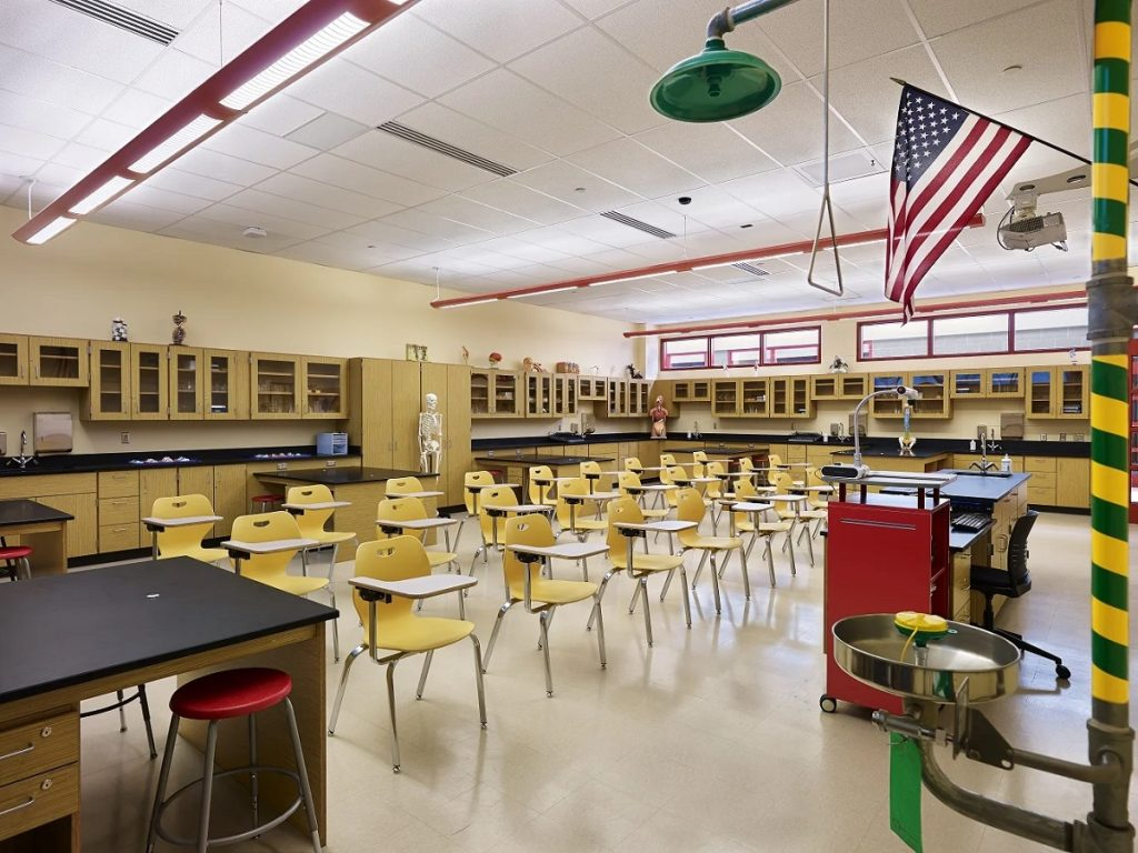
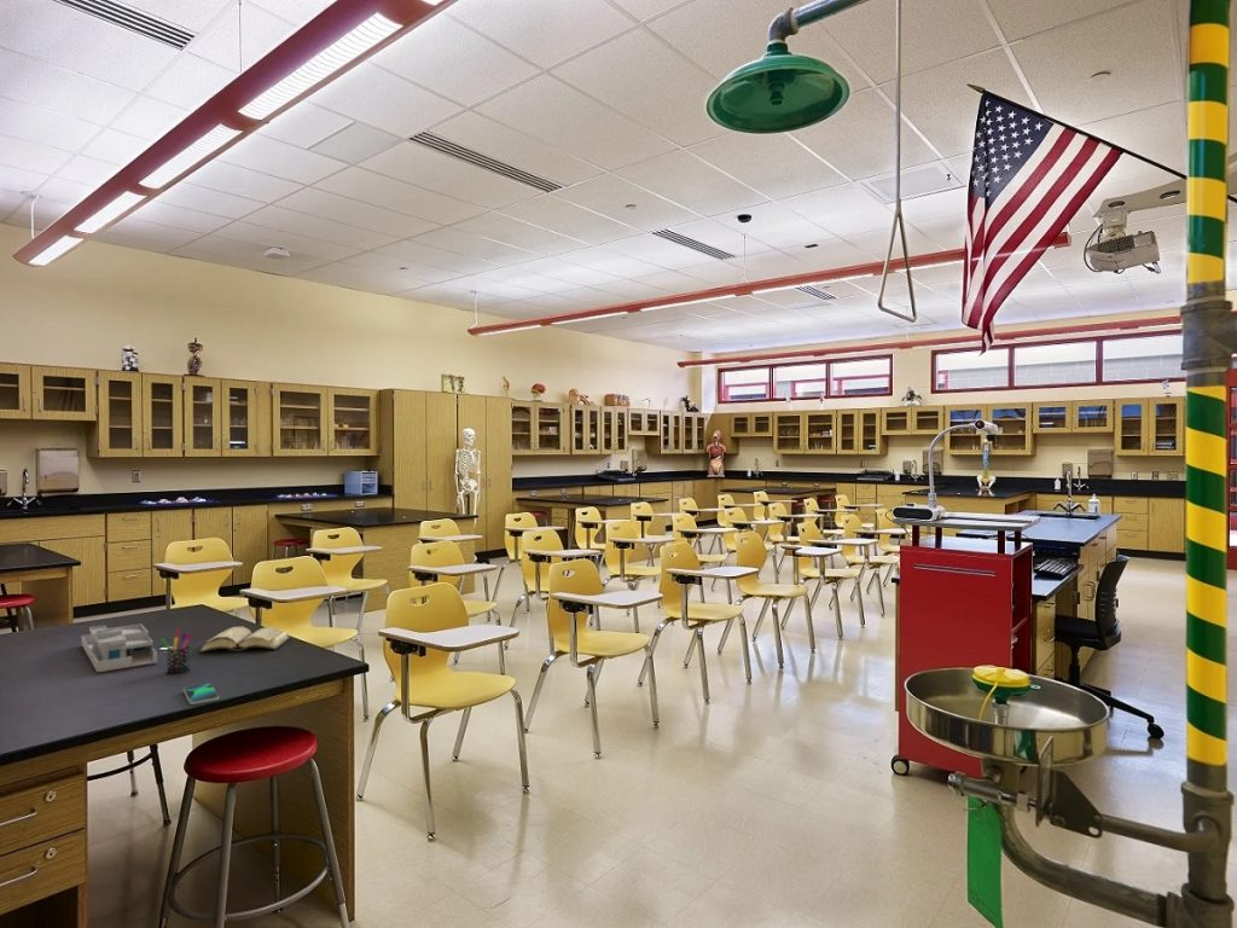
+ desk organizer (117, 640)
+ smartphone (201, 694)
+ pen holder (175, 650)
+ diary (245, 638)
